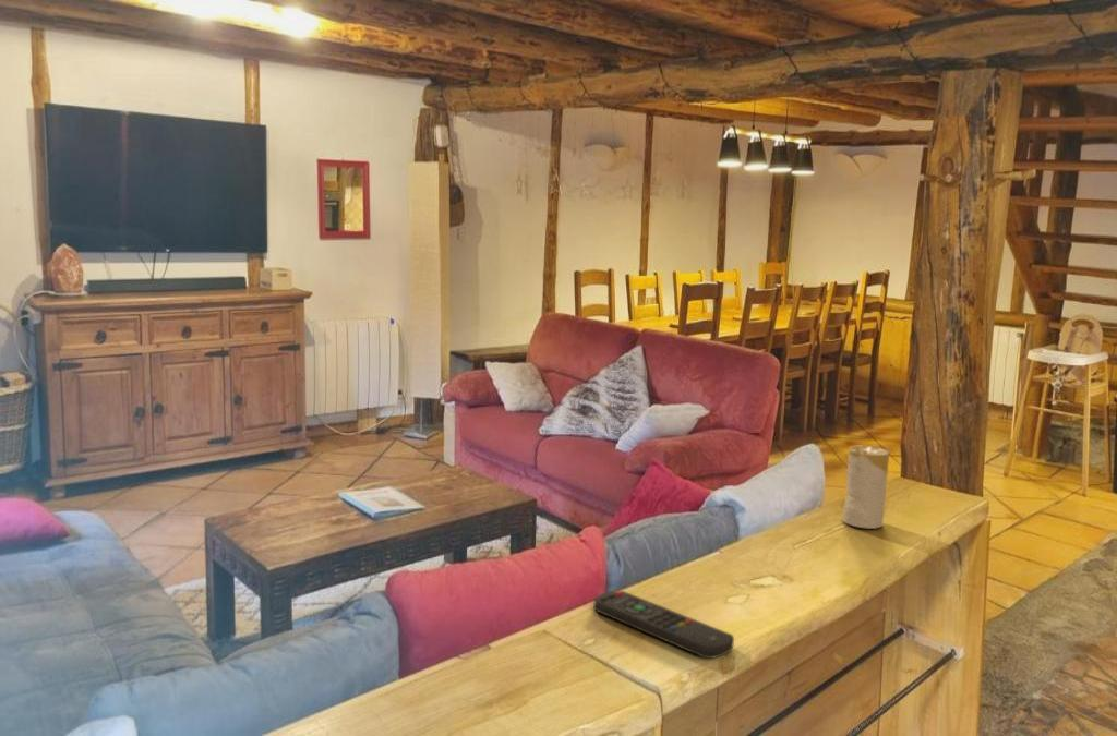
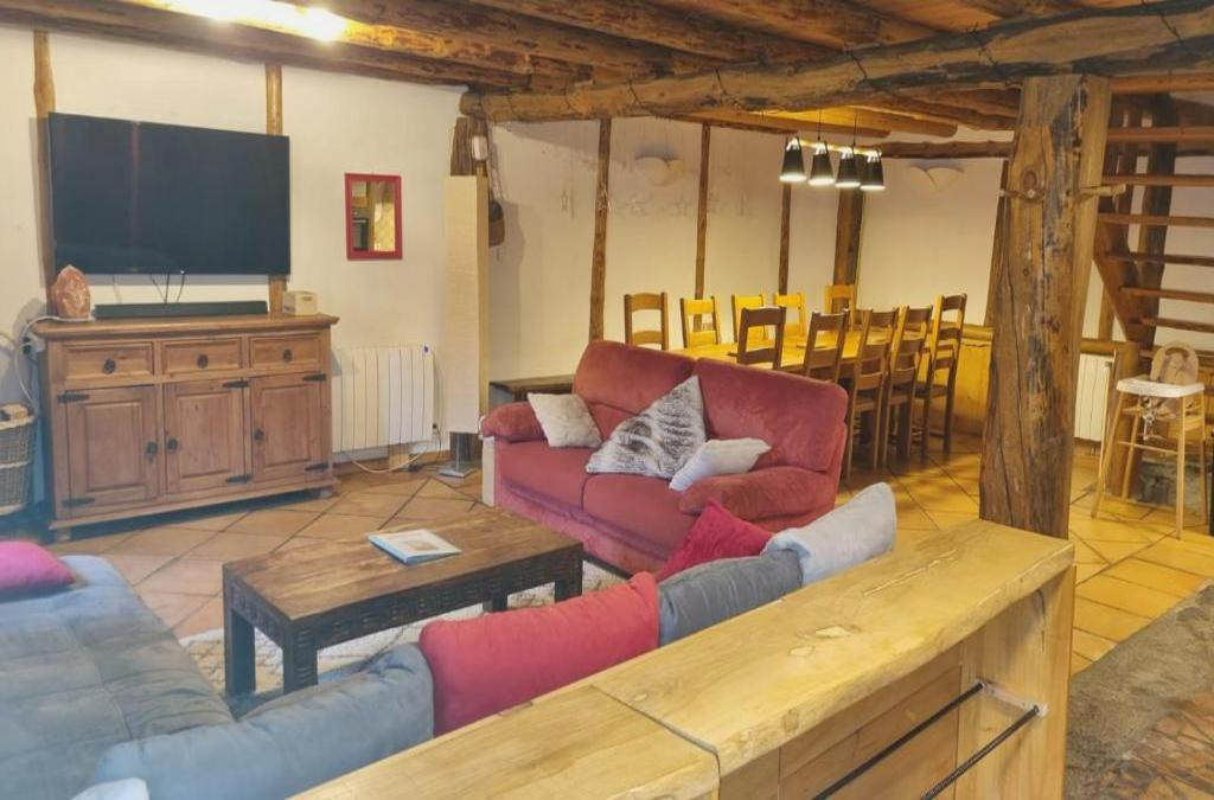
- candle (865, 486)
- remote control (660, 622)
